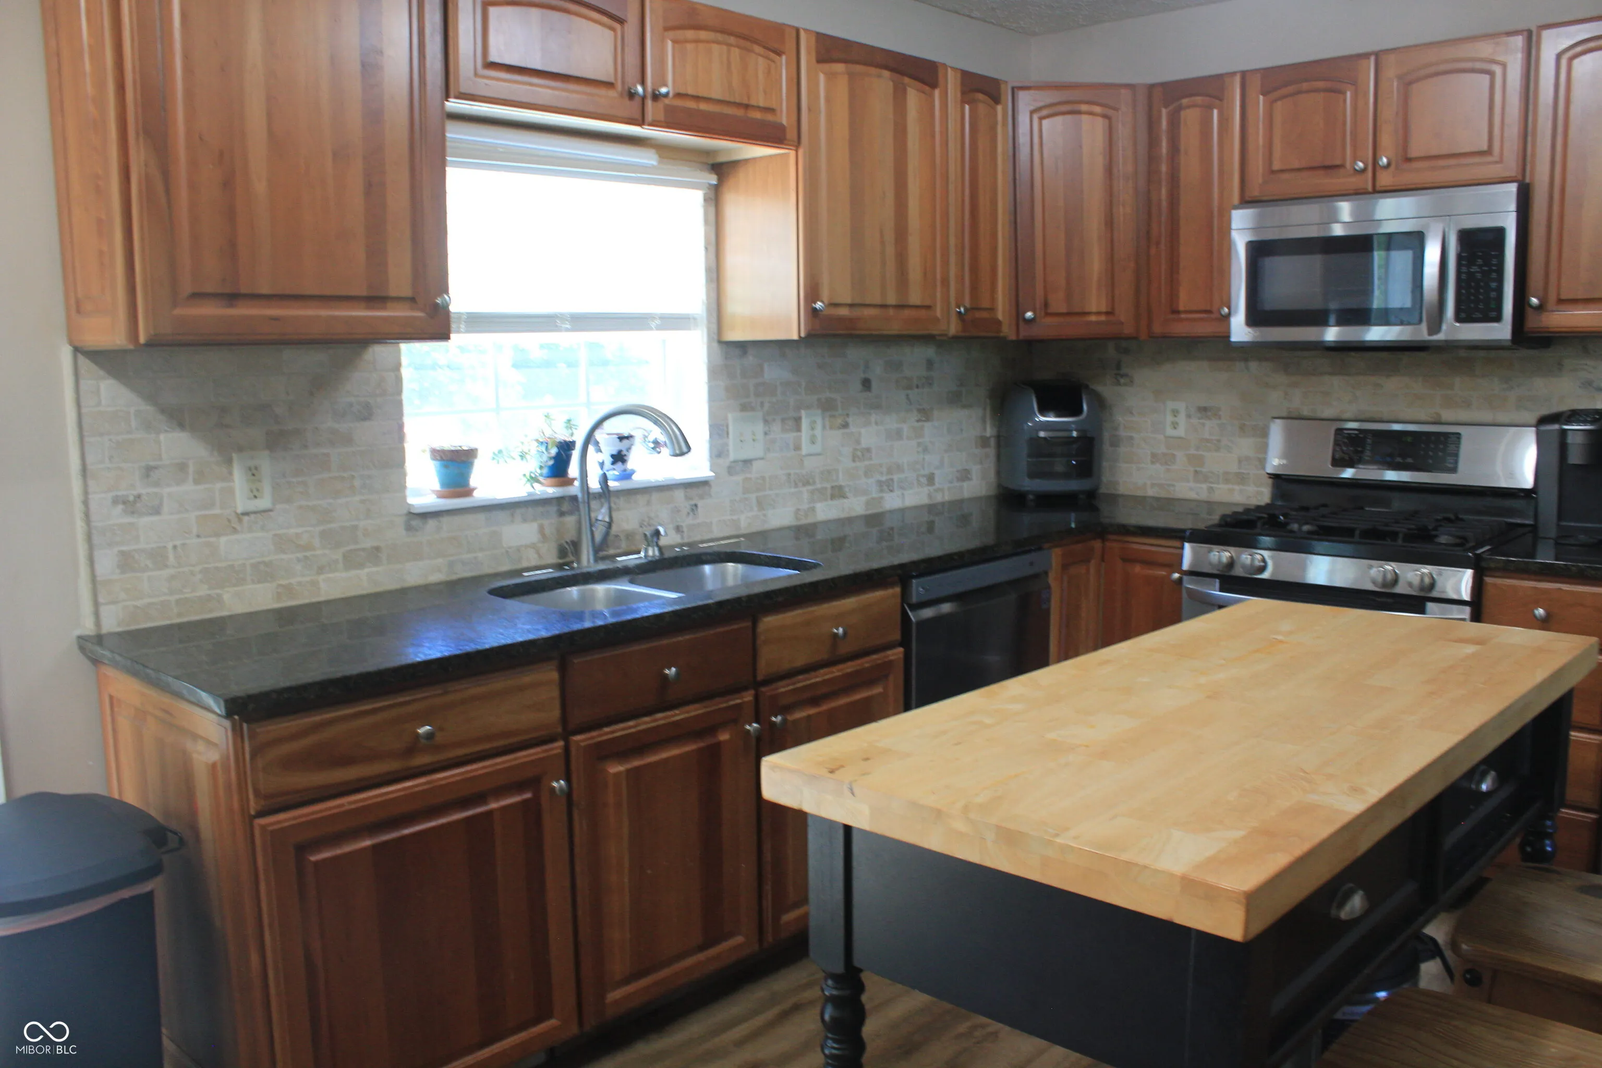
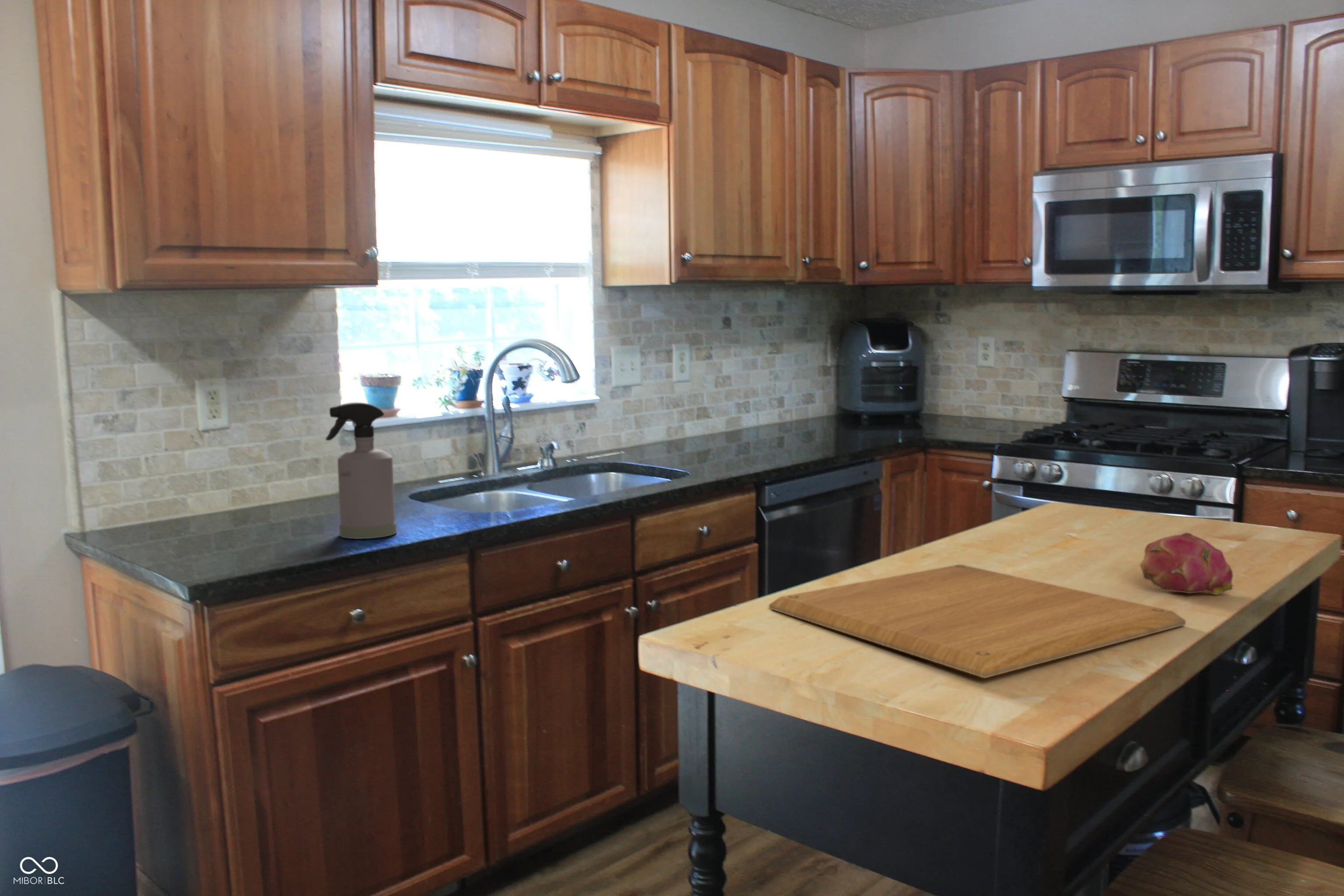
+ fruit (1186, 562)
+ chopping board (970, 609)
+ spray bottle (361, 469)
